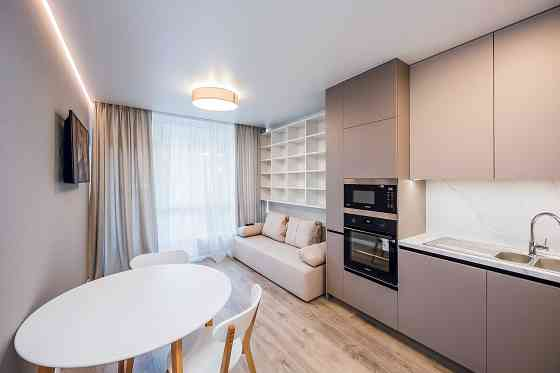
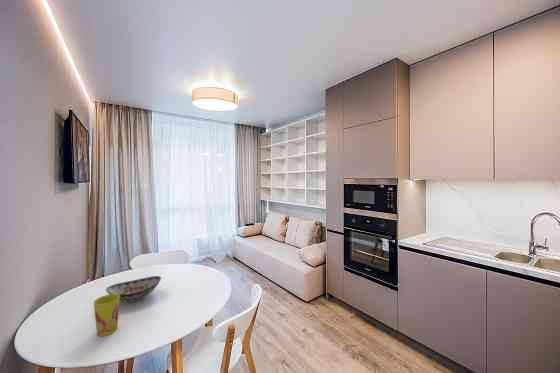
+ decorative bowl (135, 290)
+ cup (107, 314)
